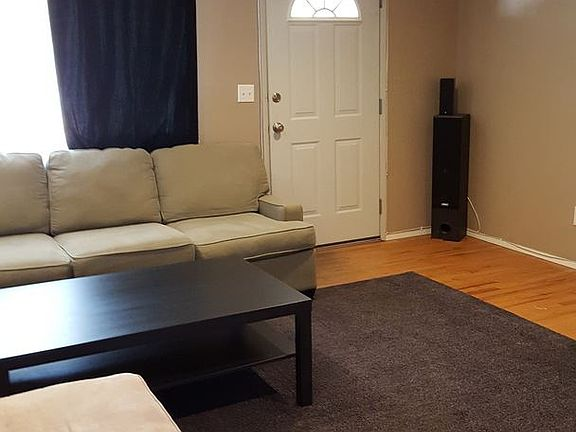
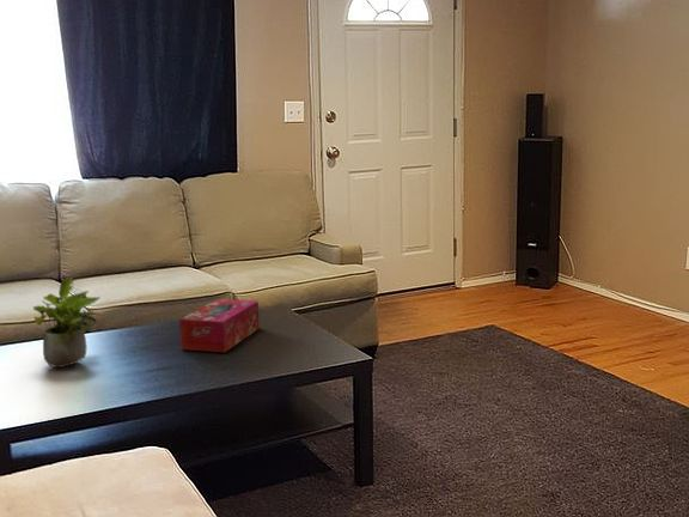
+ potted plant (68, 326)
+ tissue box (220, 323)
